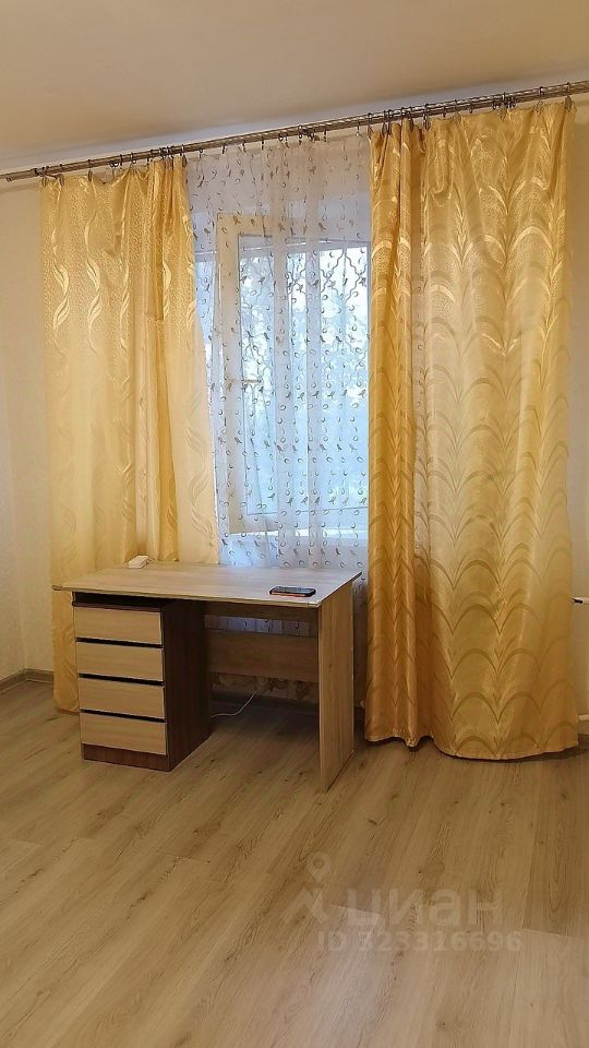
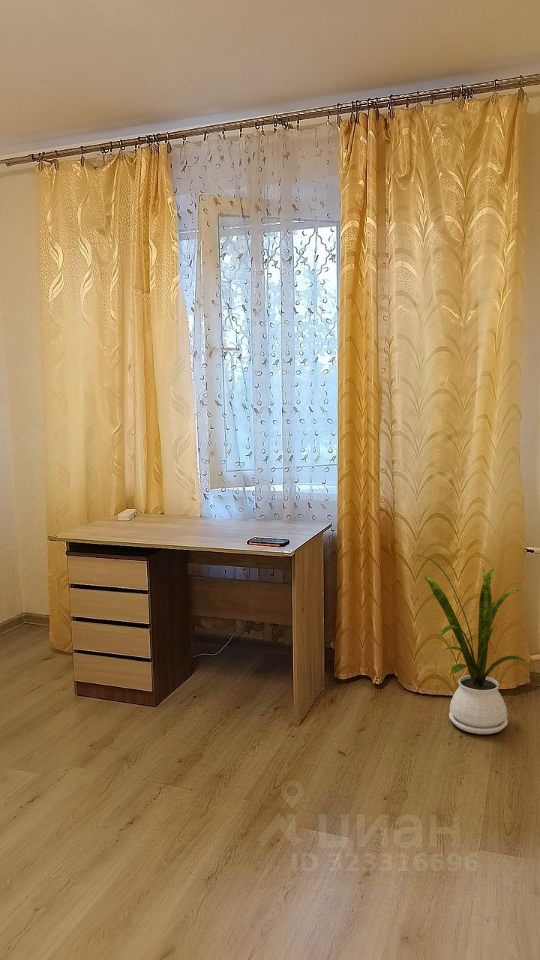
+ house plant (471, 639)
